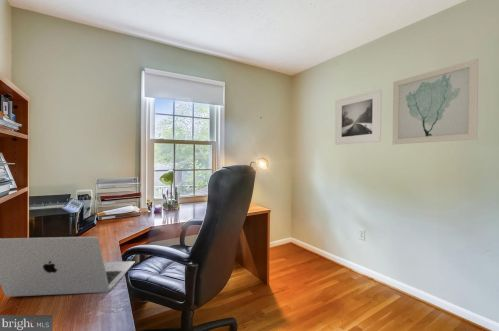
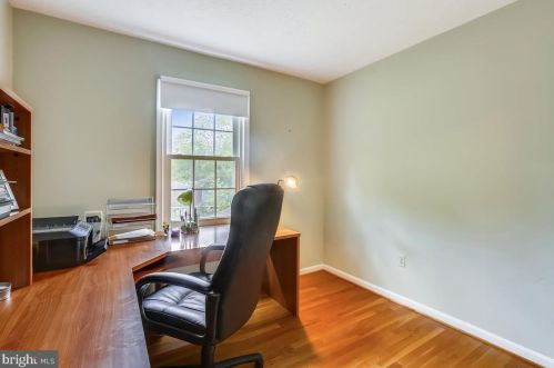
- laptop (73, 254)
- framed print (356, 119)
- wall art (430, 107)
